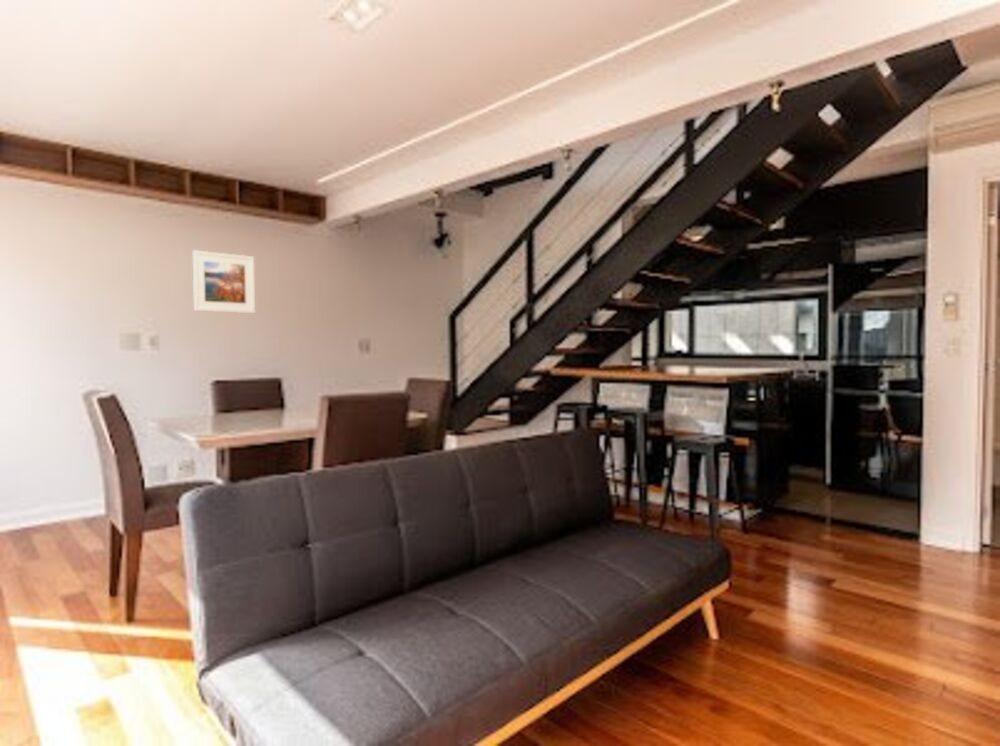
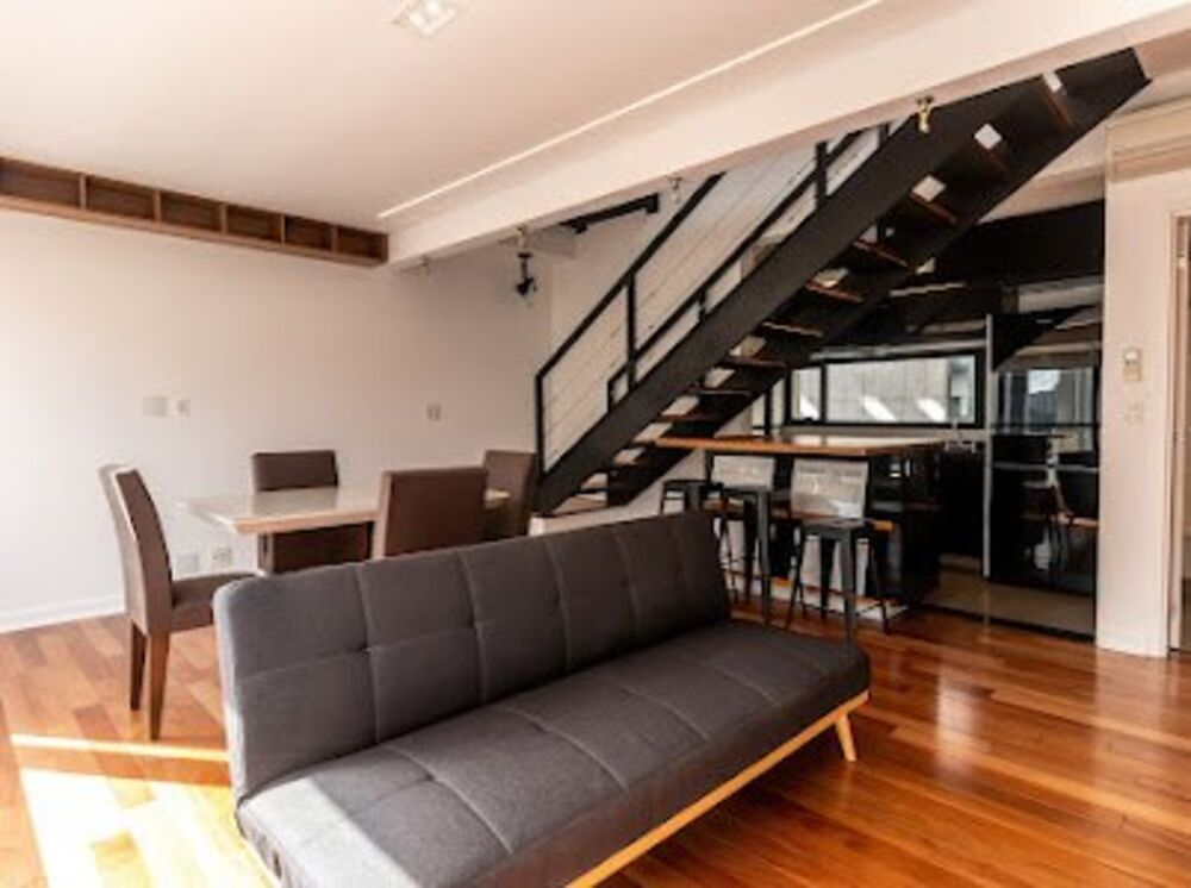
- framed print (225, 282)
